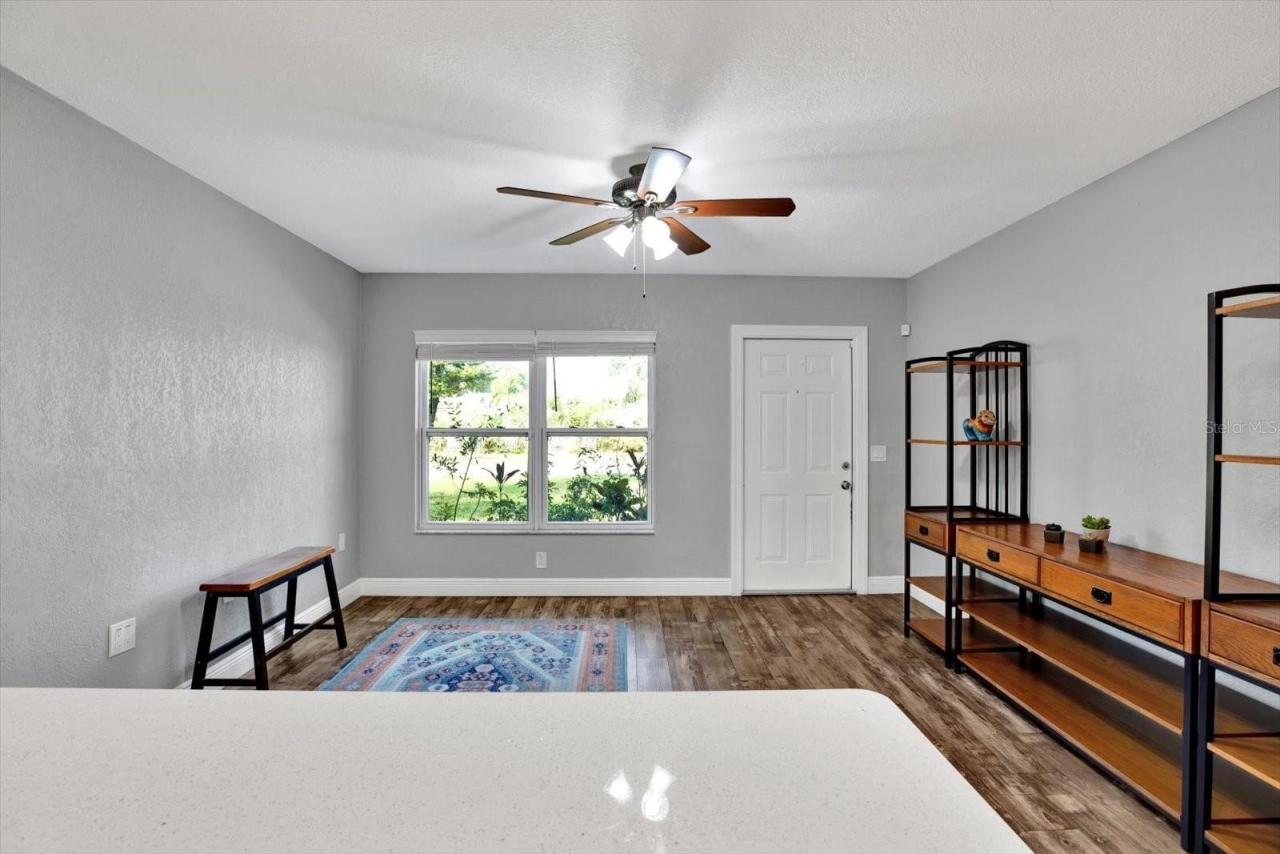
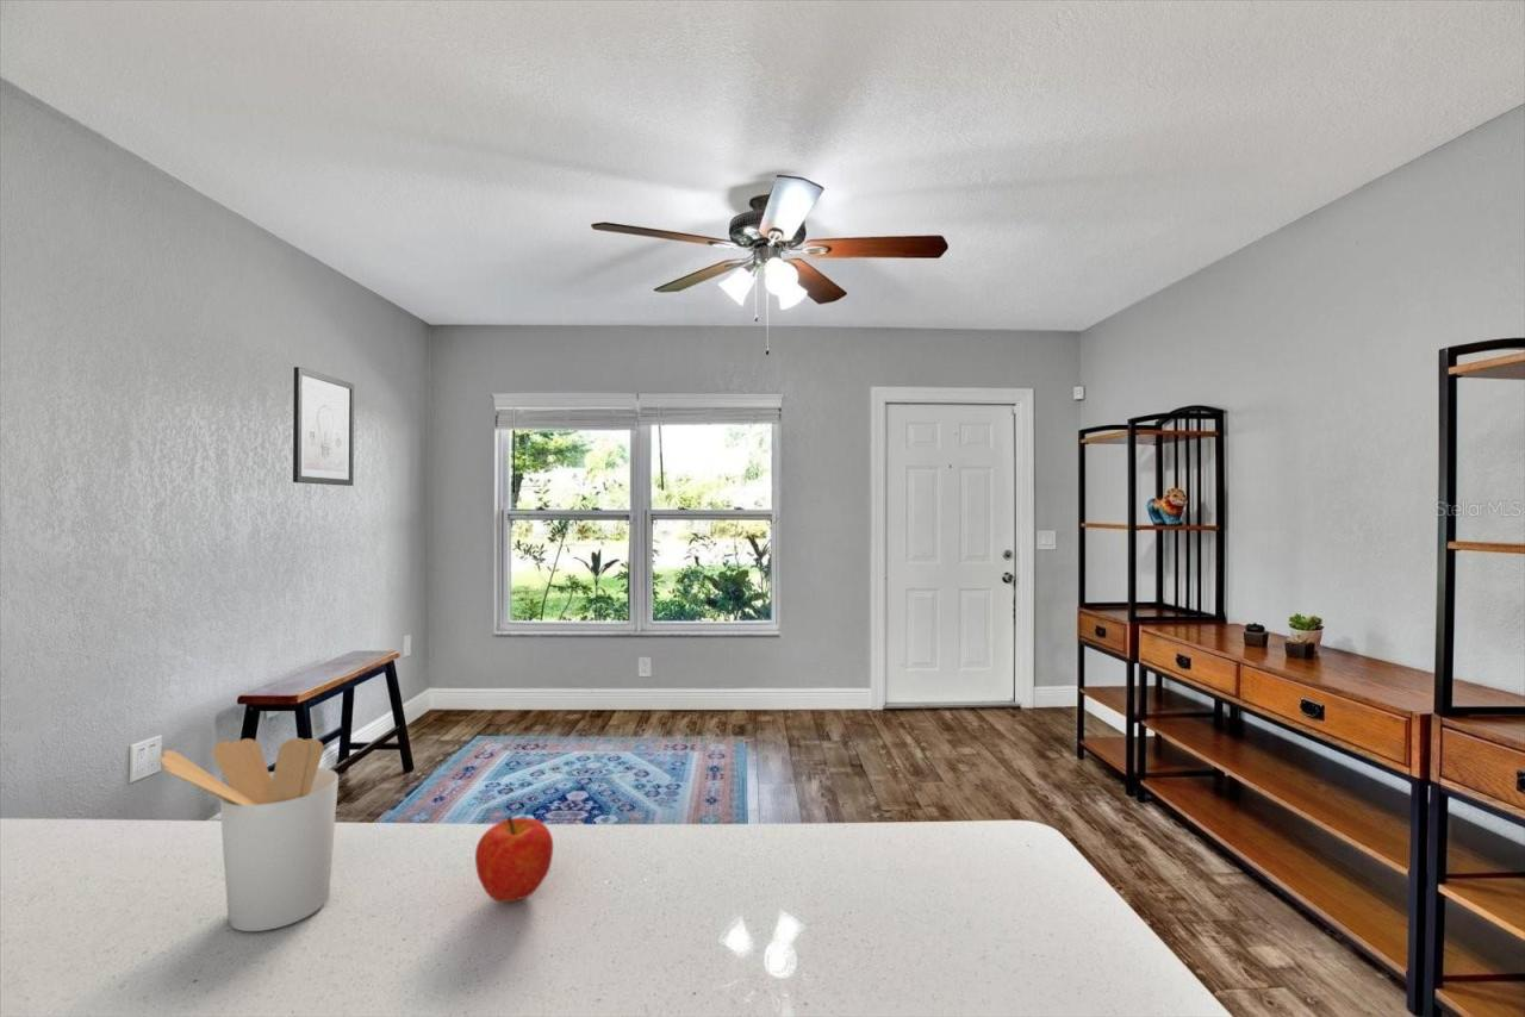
+ wall art (325, 430)
+ utensil holder (250, 825)
+ fruit (513, 856)
